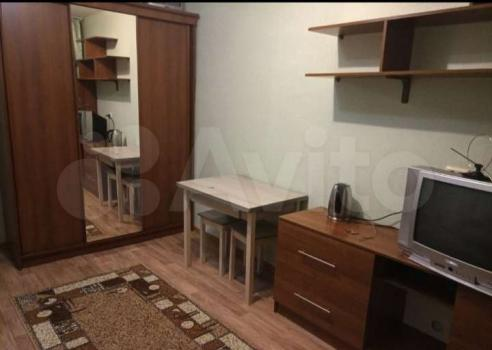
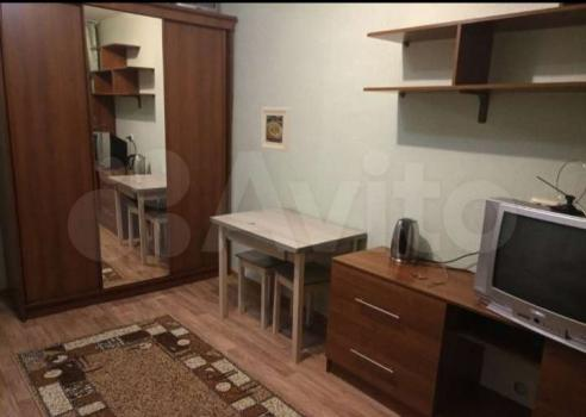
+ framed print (274, 129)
